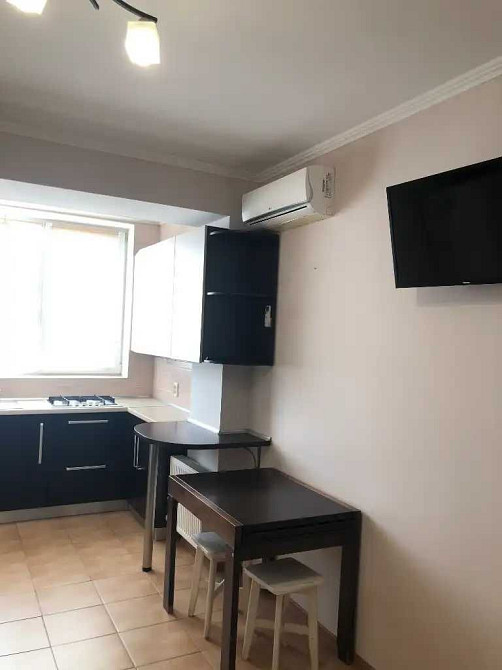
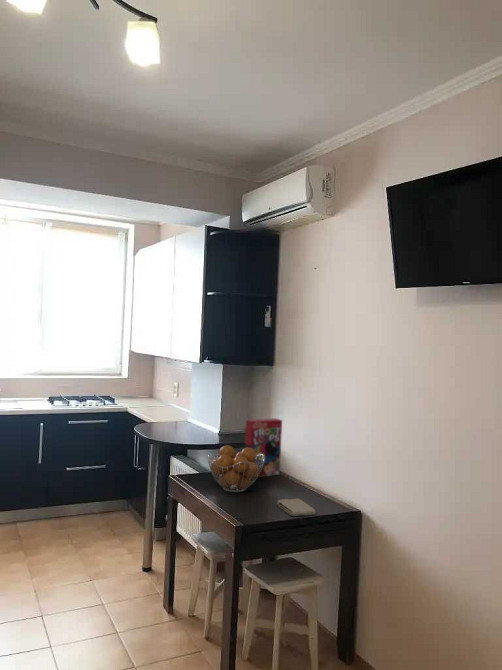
+ cereal box (262, 447)
+ washcloth (295, 506)
+ fruit basket (235, 467)
